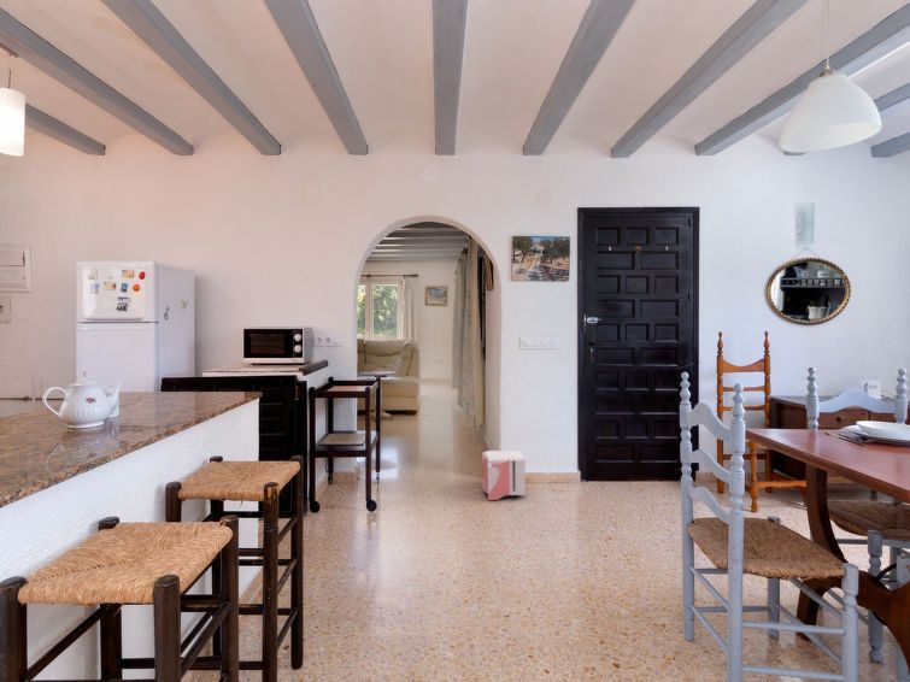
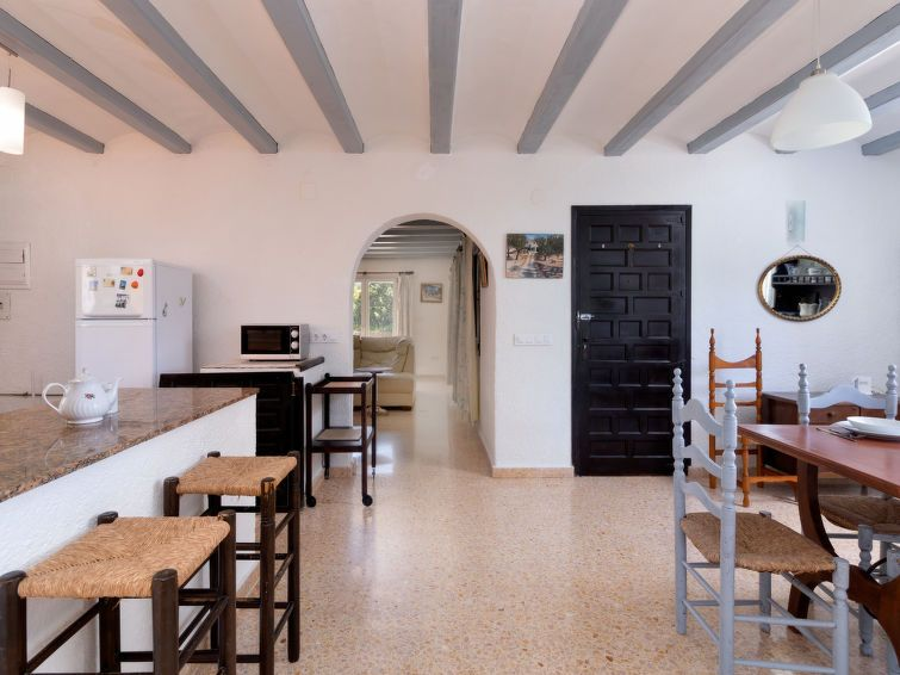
- architectural model (503, 471)
